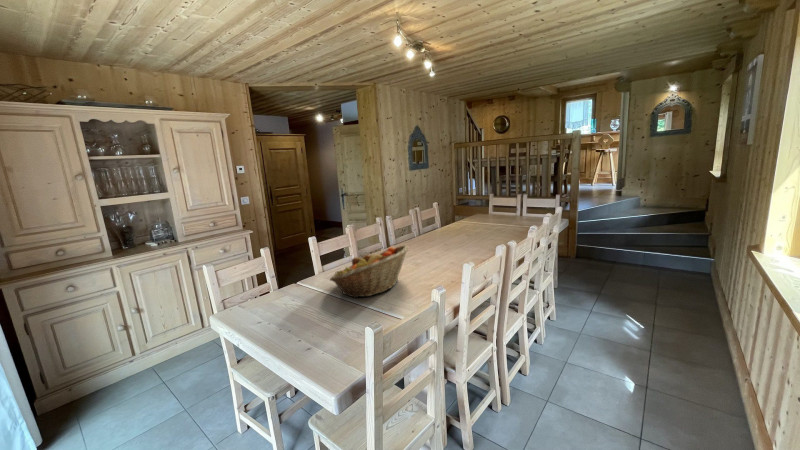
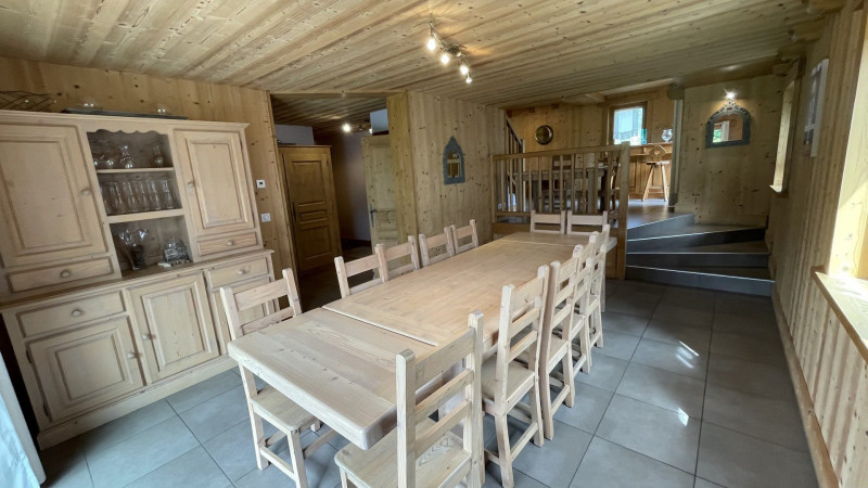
- fruit basket (371, 268)
